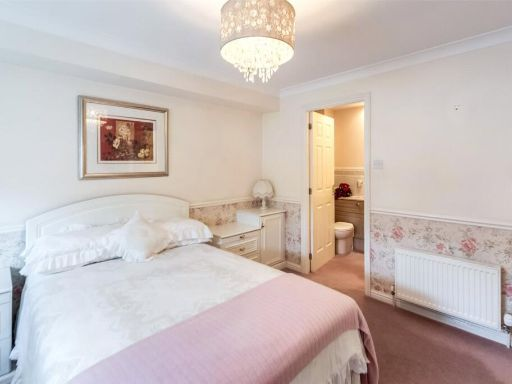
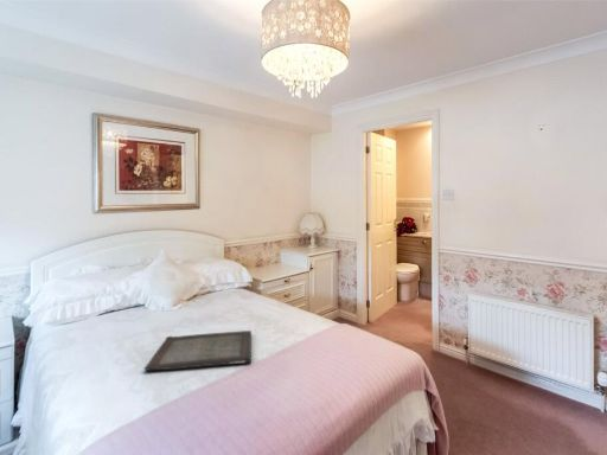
+ serving tray (205, 347)
